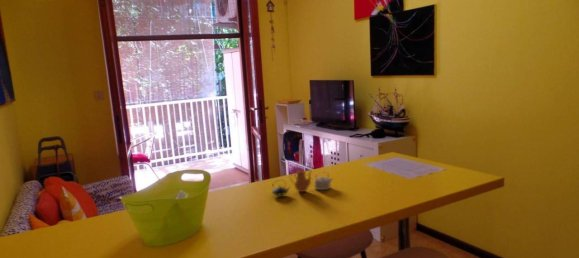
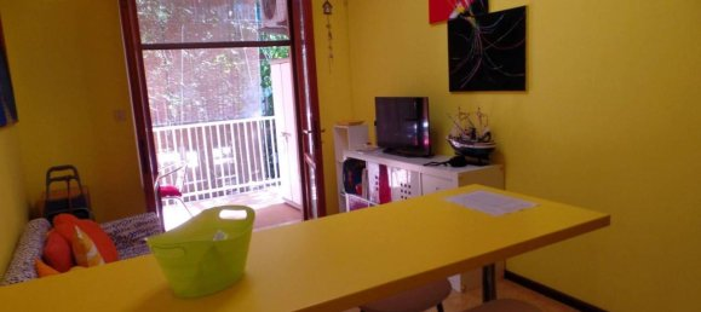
- teapot (302, 179)
